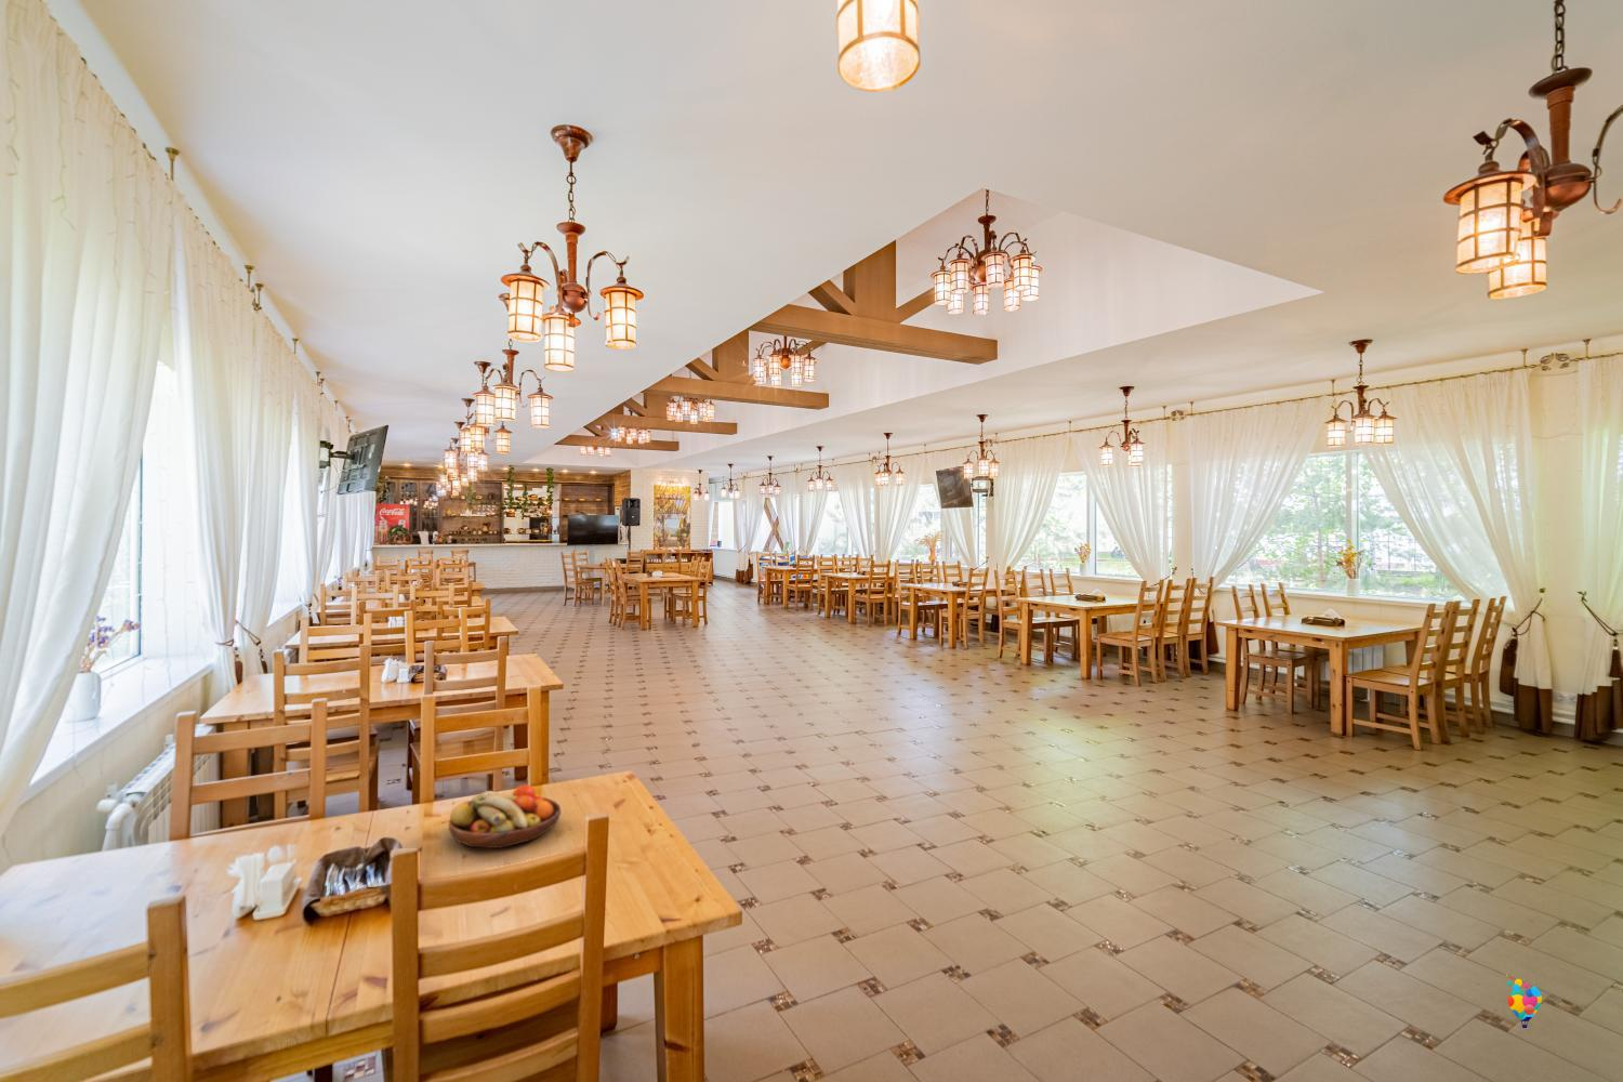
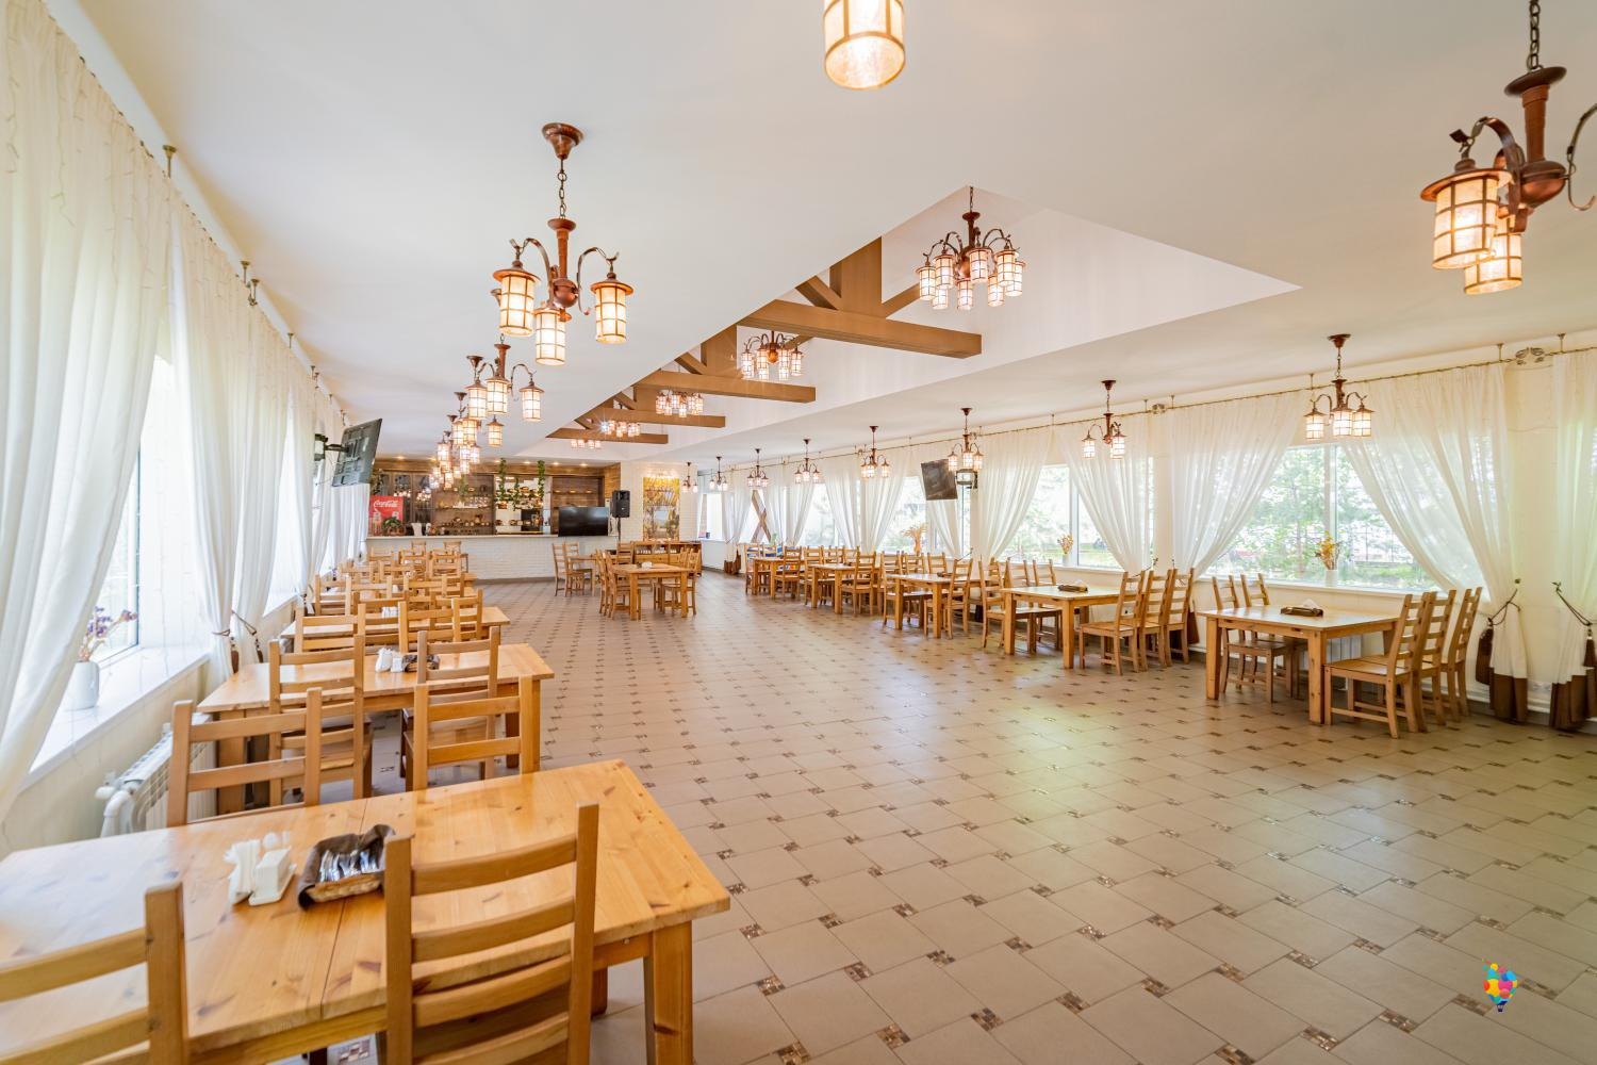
- fruit bowl (506, 809)
